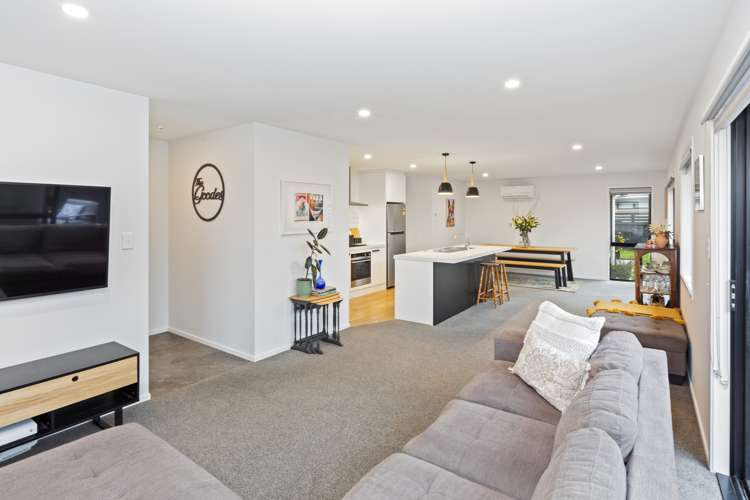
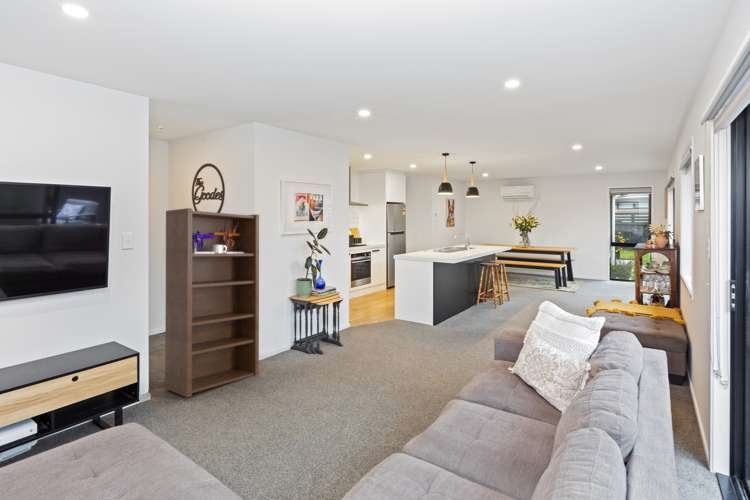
+ bookshelf (214, 297)
